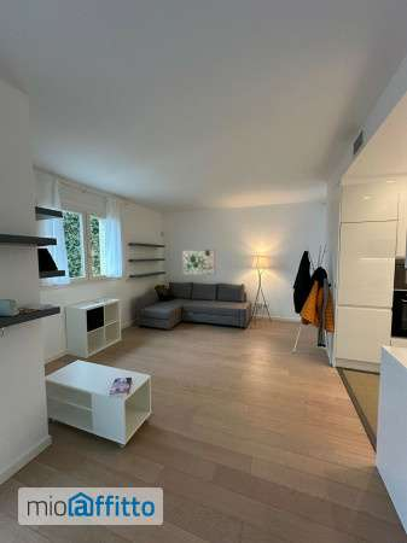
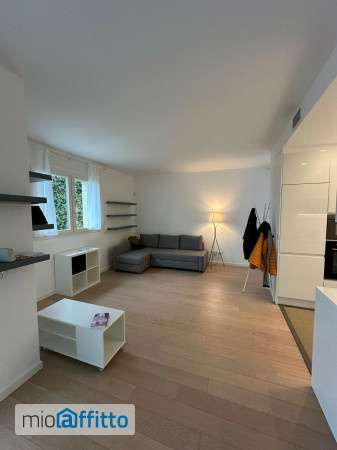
- wall art (198, 262)
